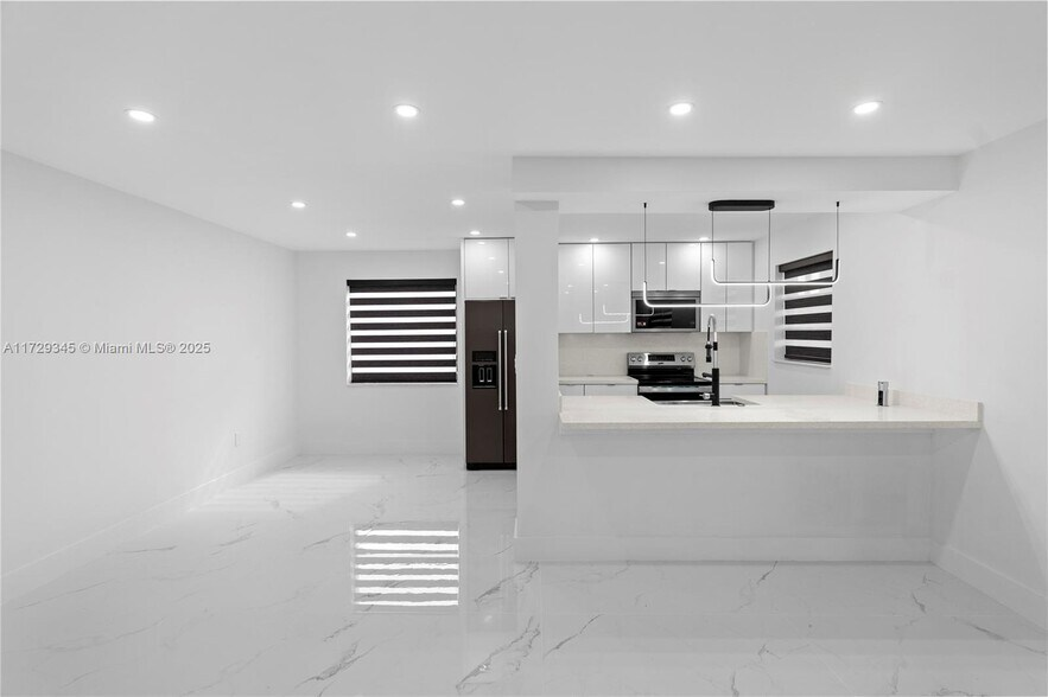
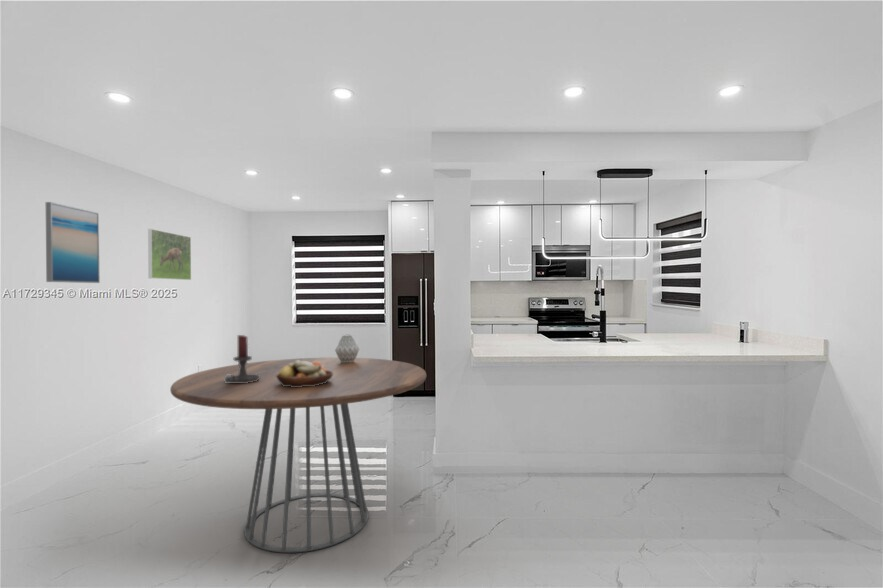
+ fruit bowl (305, 370)
+ vase (347, 348)
+ dining table (307, 446)
+ wall art (74, 245)
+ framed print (171, 256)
+ candle holder (239, 358)
